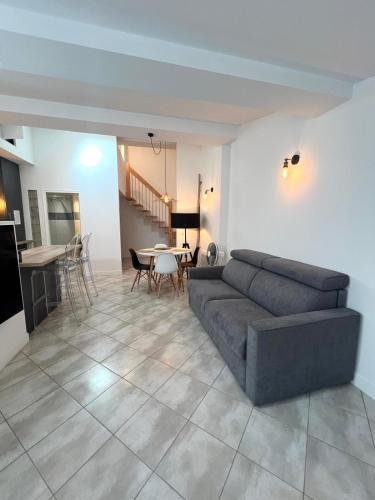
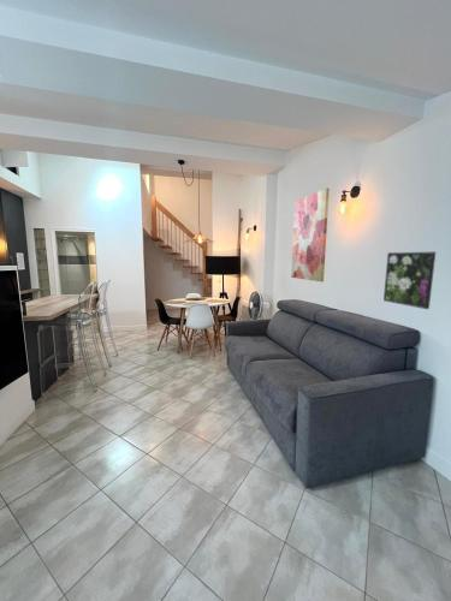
+ wall art (307, 238)
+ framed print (407, 279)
